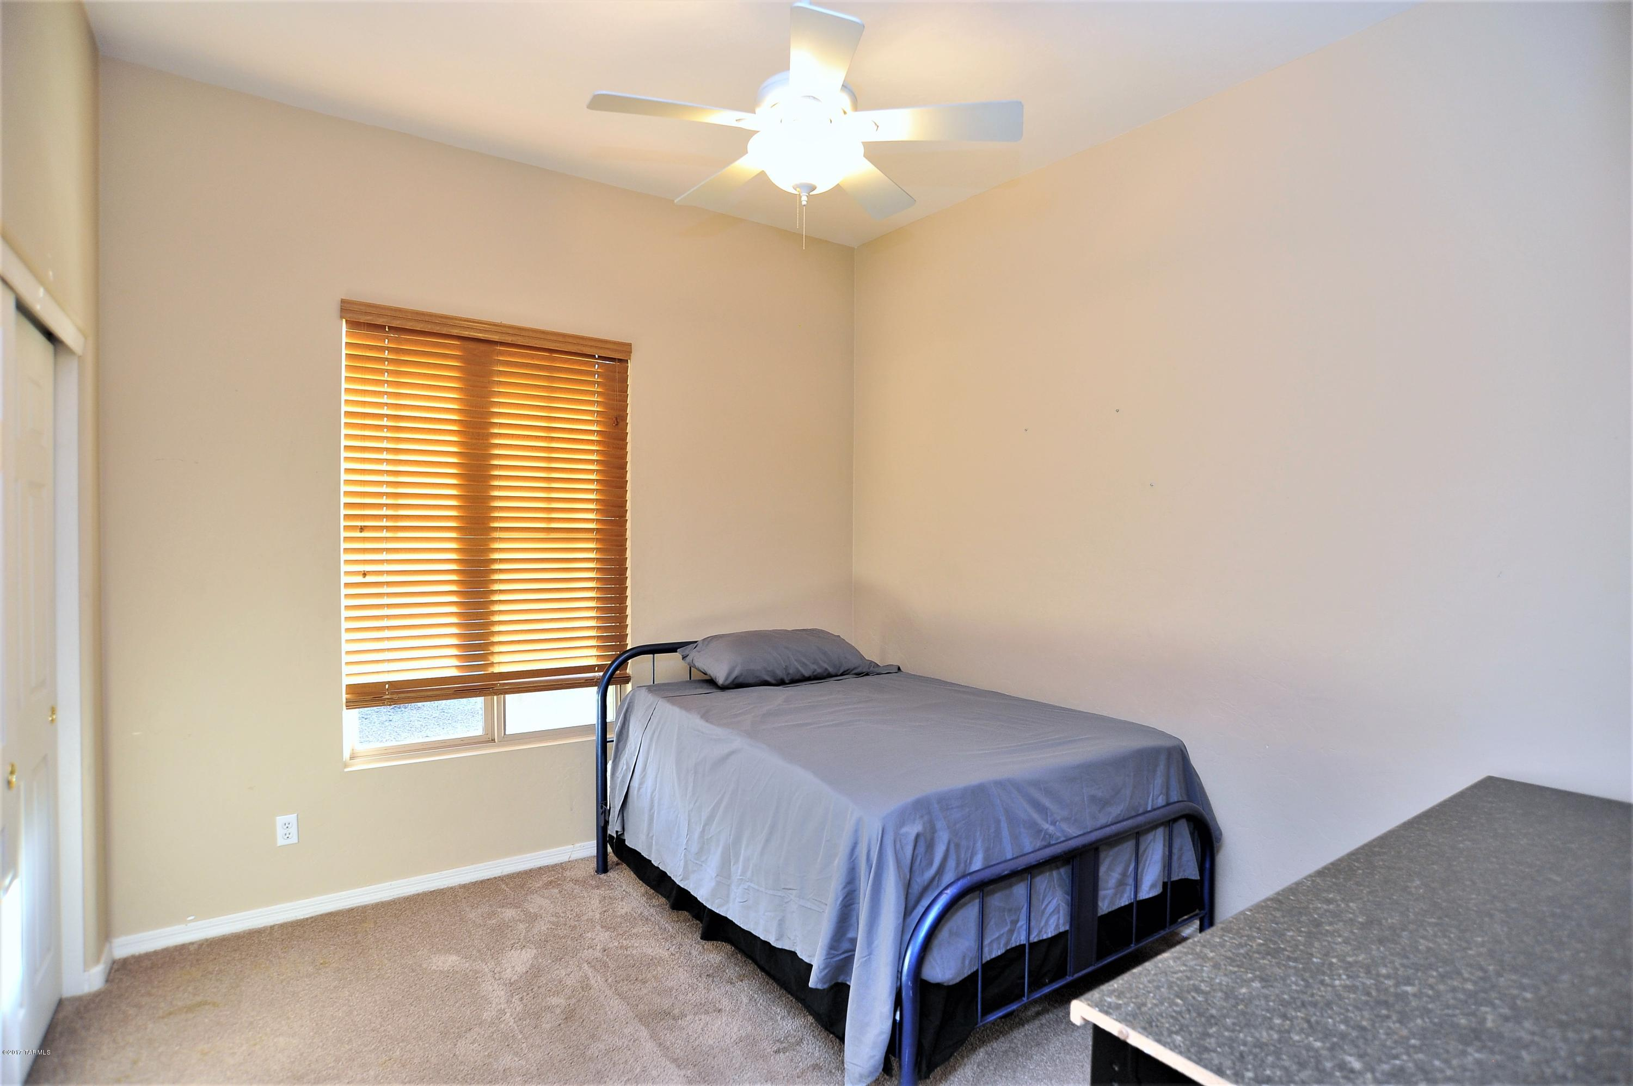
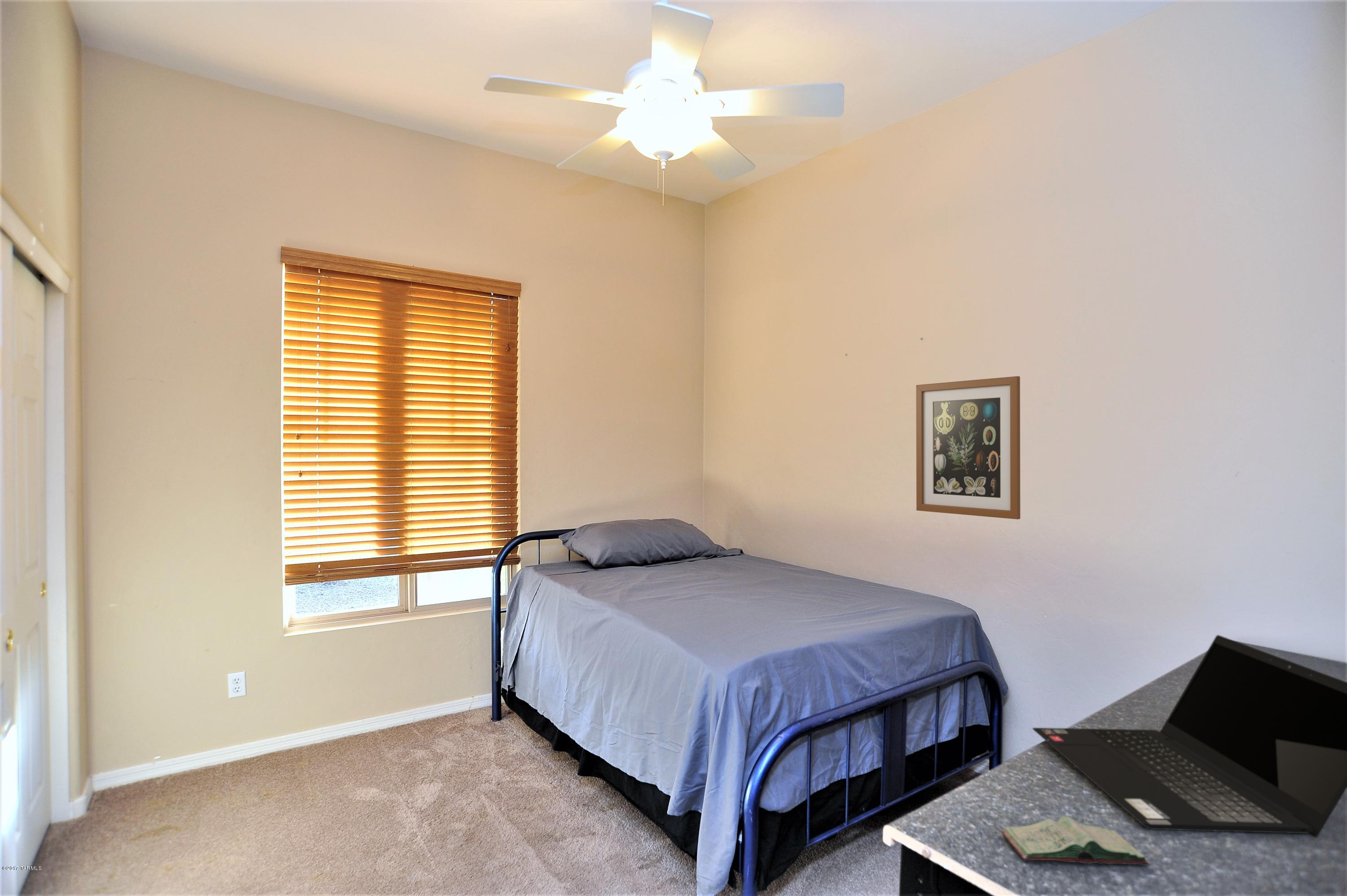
+ wall art (964, 448)
+ laptop computer (1186, 720)
+ book (1072, 839)
